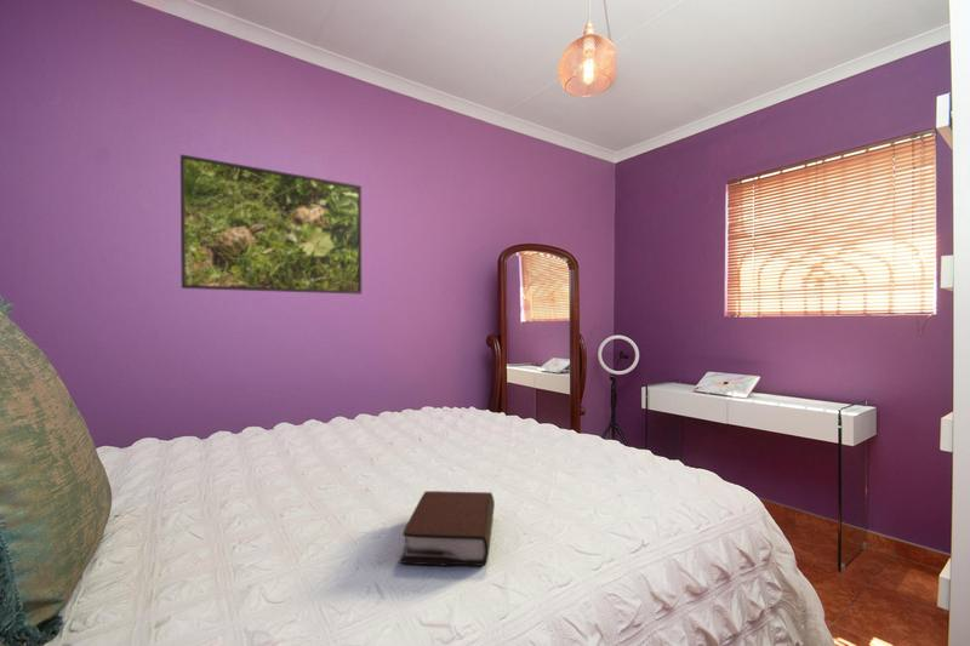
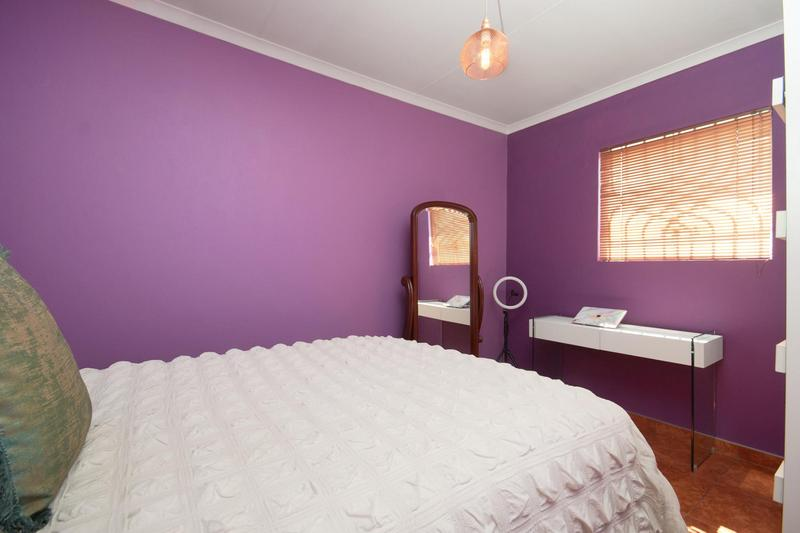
- bible (452, 524)
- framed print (280, 231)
